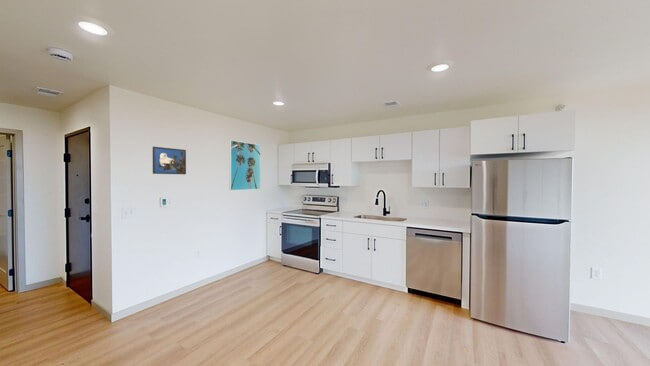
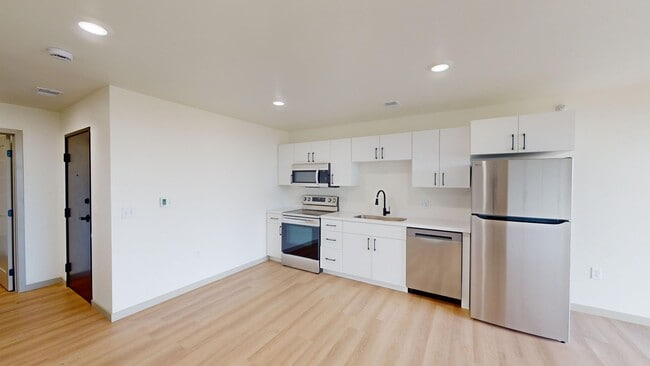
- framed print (170, 161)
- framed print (245, 166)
